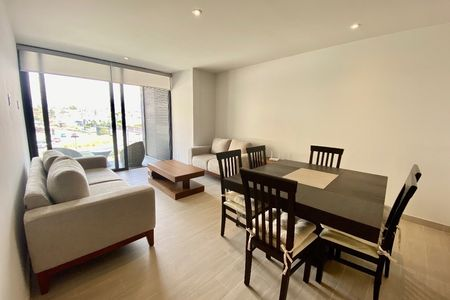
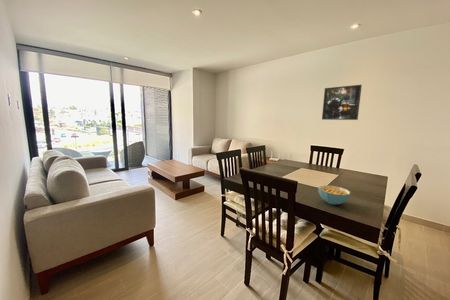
+ cereal bowl (333, 196)
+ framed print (340, 103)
